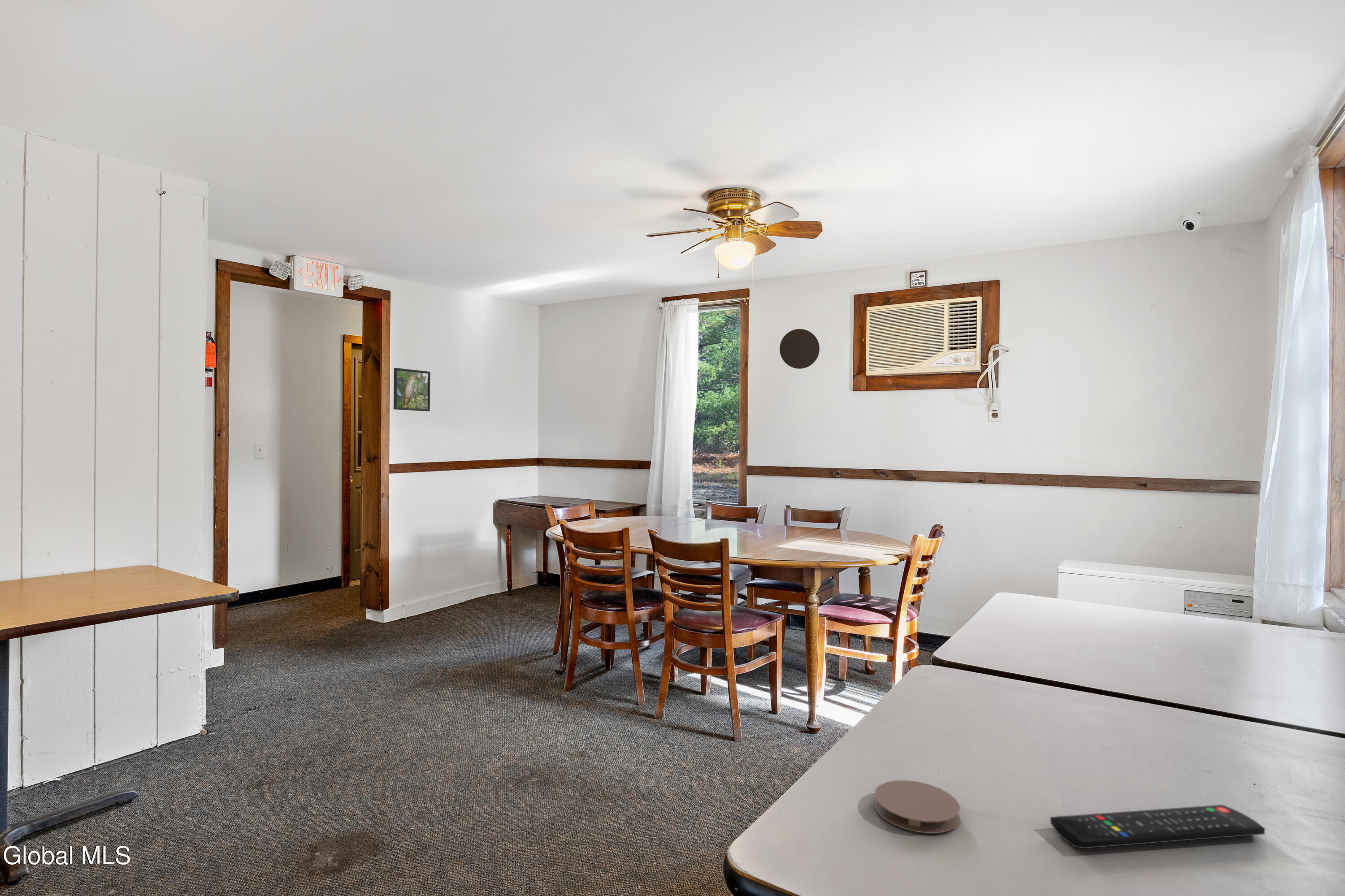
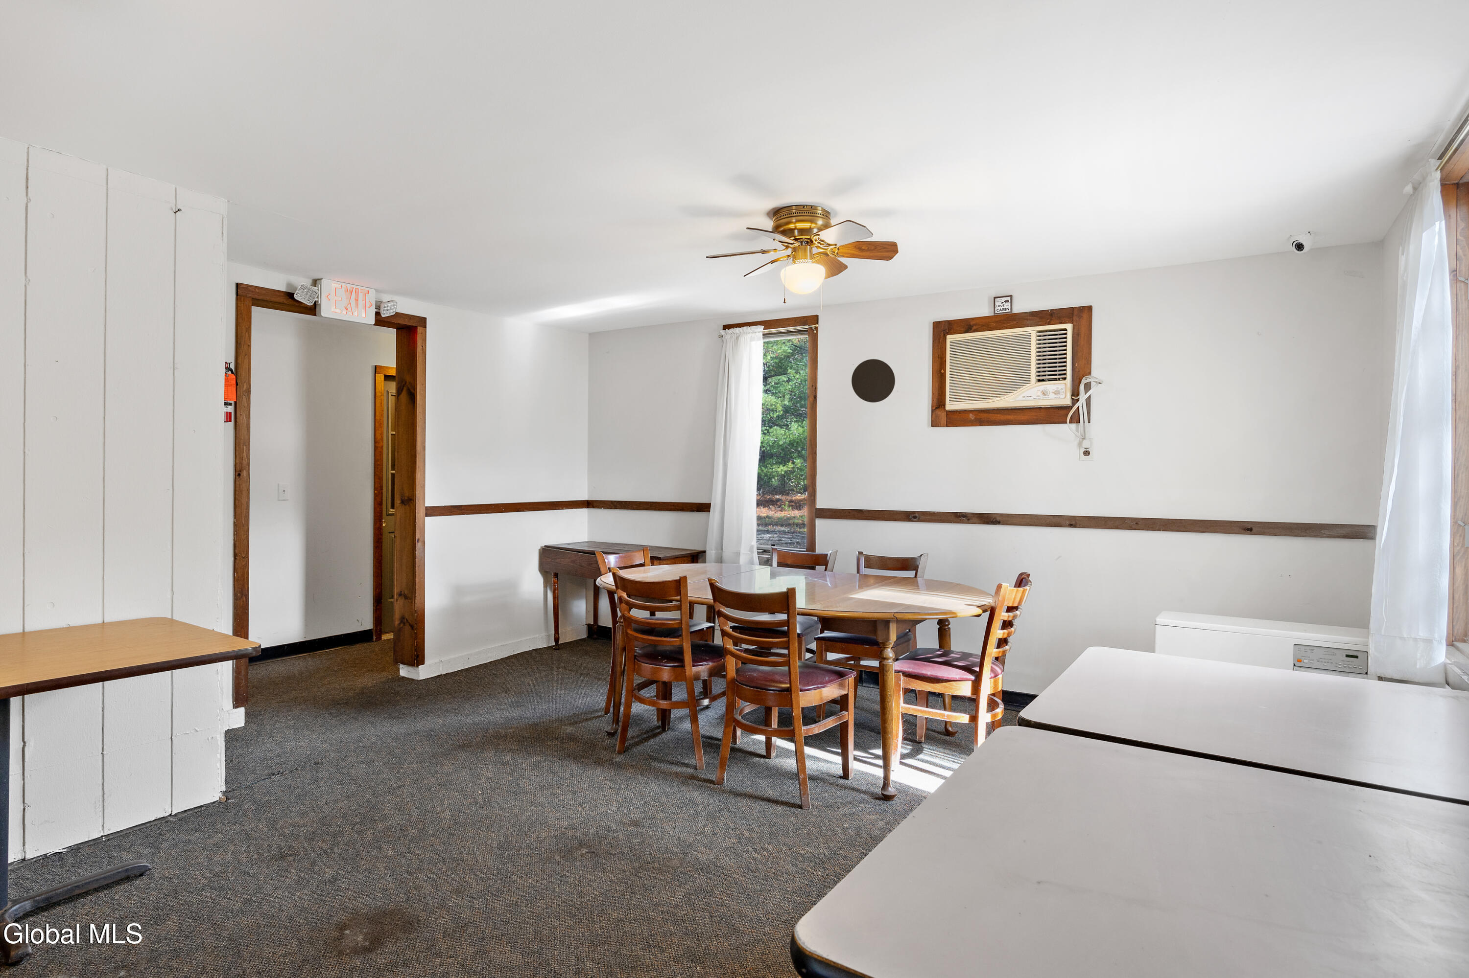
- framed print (412, 390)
- coaster (916, 805)
- remote control (1158, 828)
